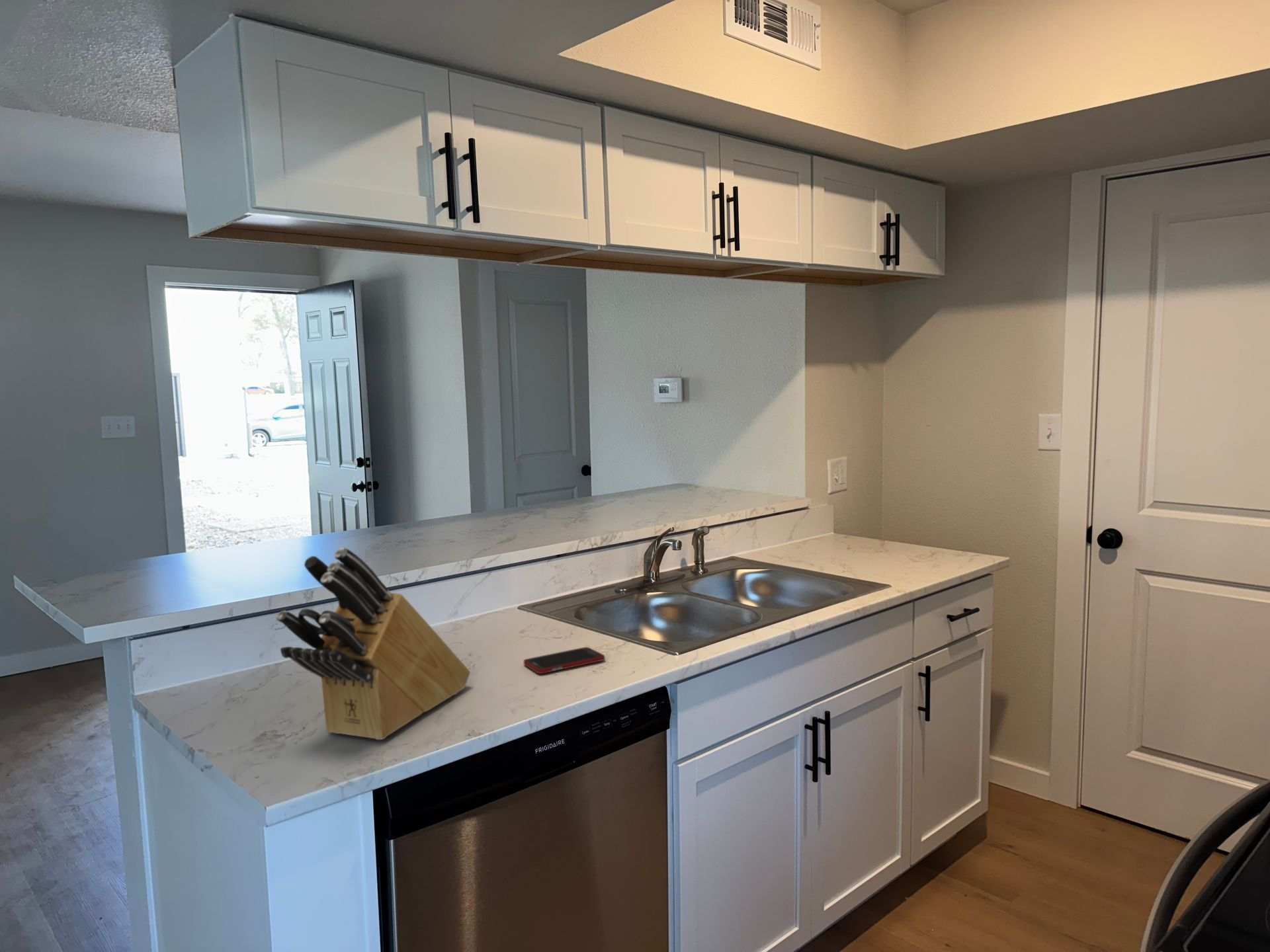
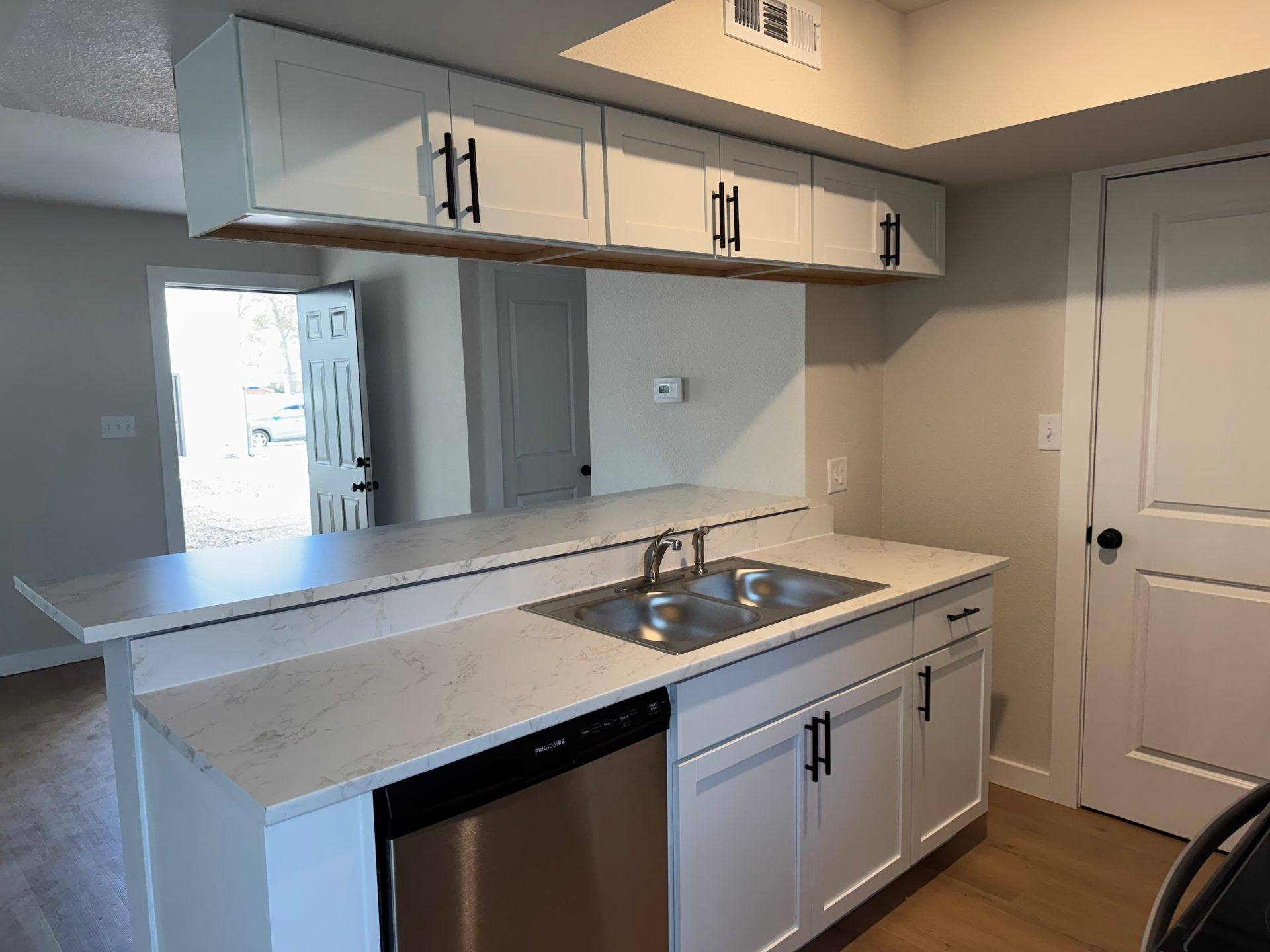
- knife block (380, 628)
- cell phone (564, 660)
